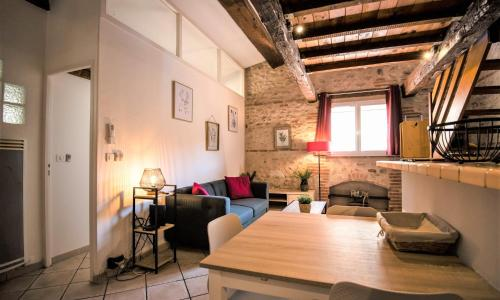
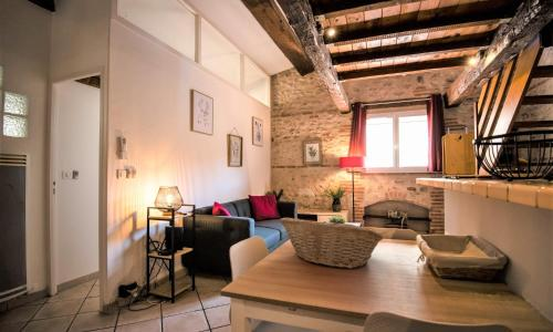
+ fruit basket (328, 236)
